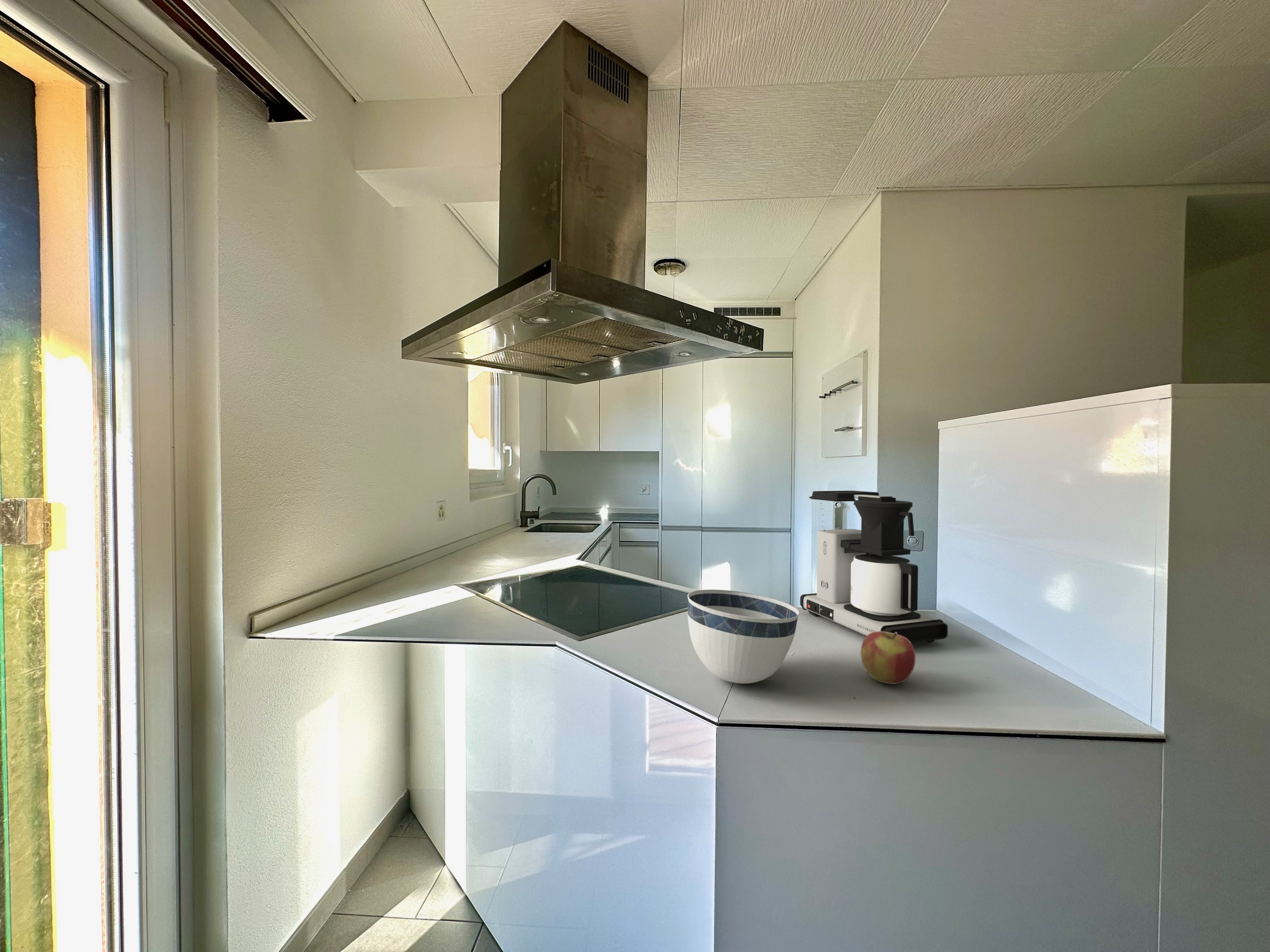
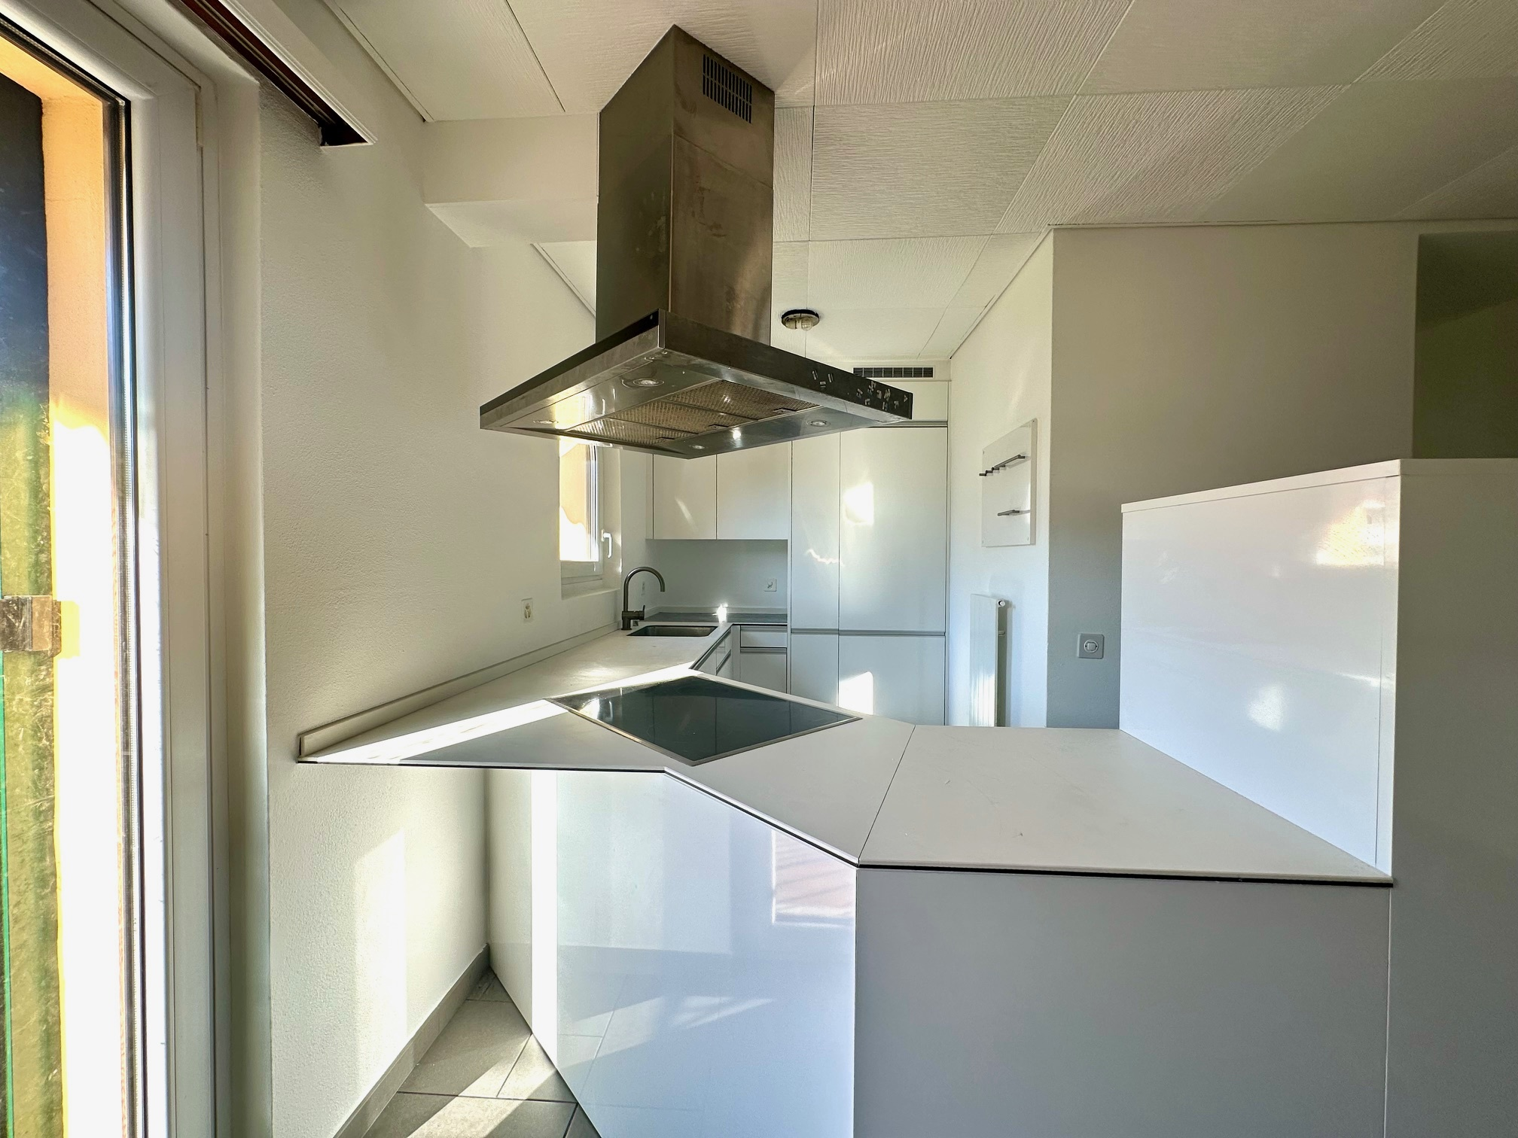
- bowl (742, 638)
- apple (888, 654)
- coffee maker (867, 560)
